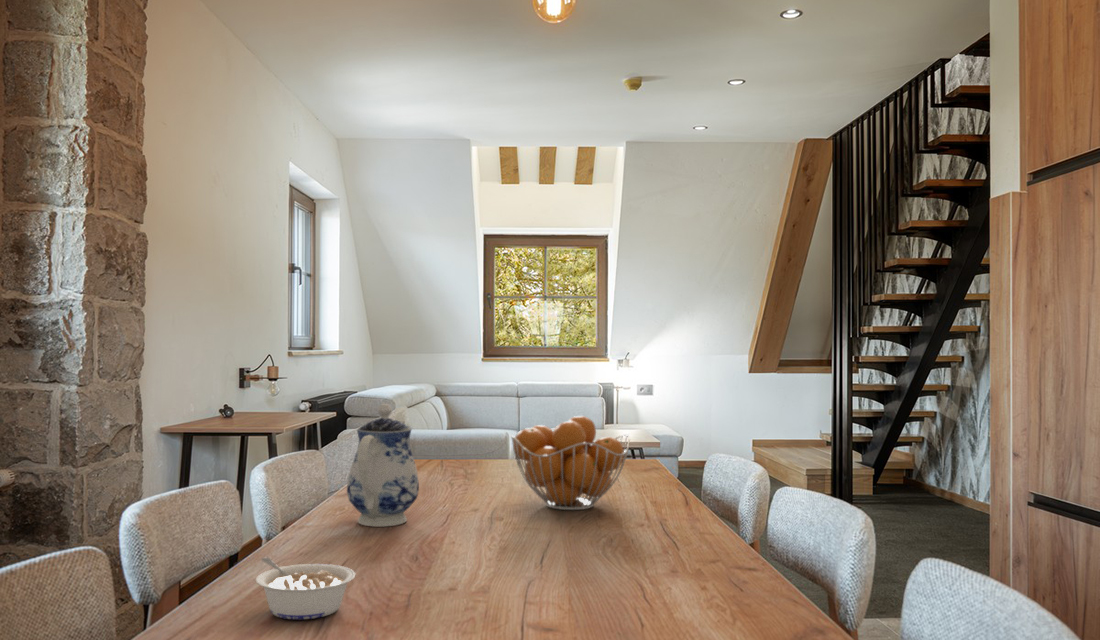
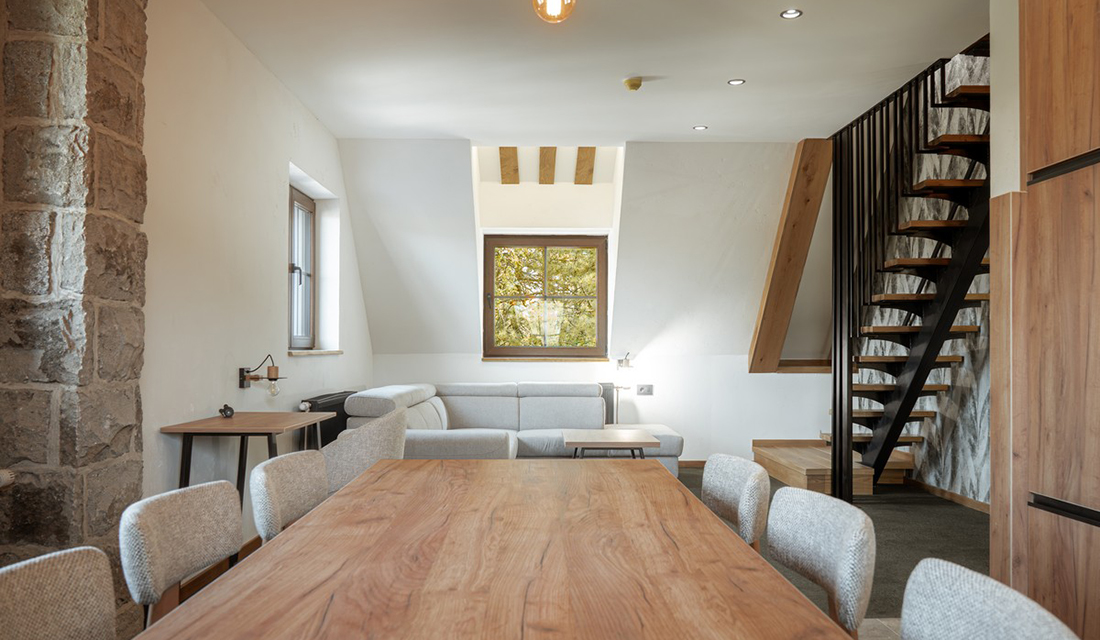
- legume (302, 589)
- teapot (383, 462)
- fruit basket (570, 461)
